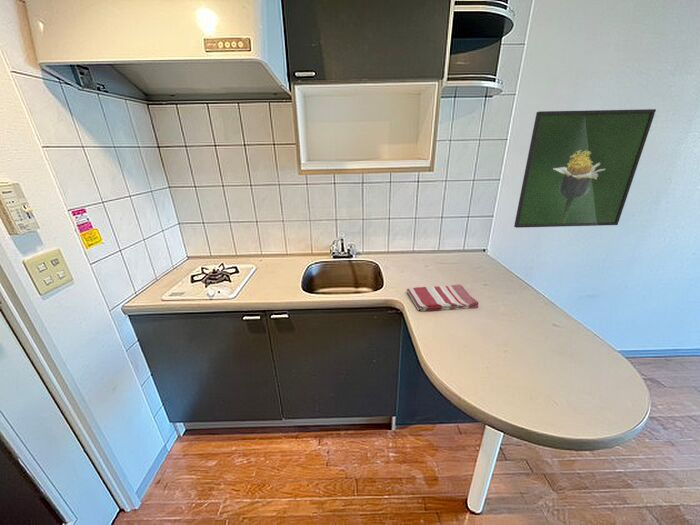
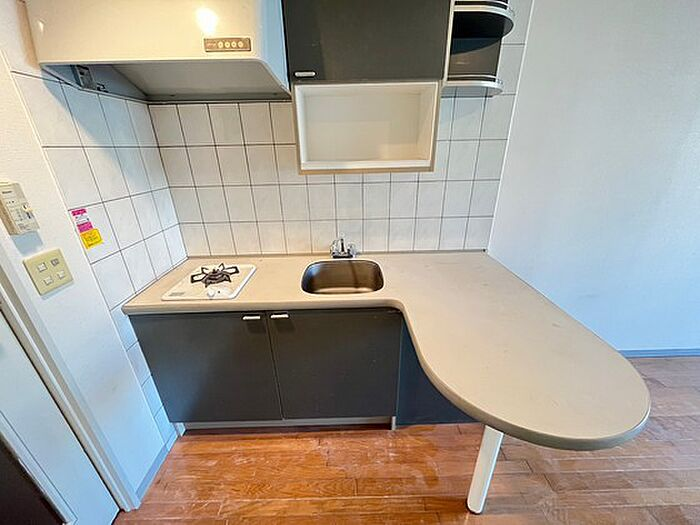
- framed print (579, 172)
- dish towel (440, 296)
